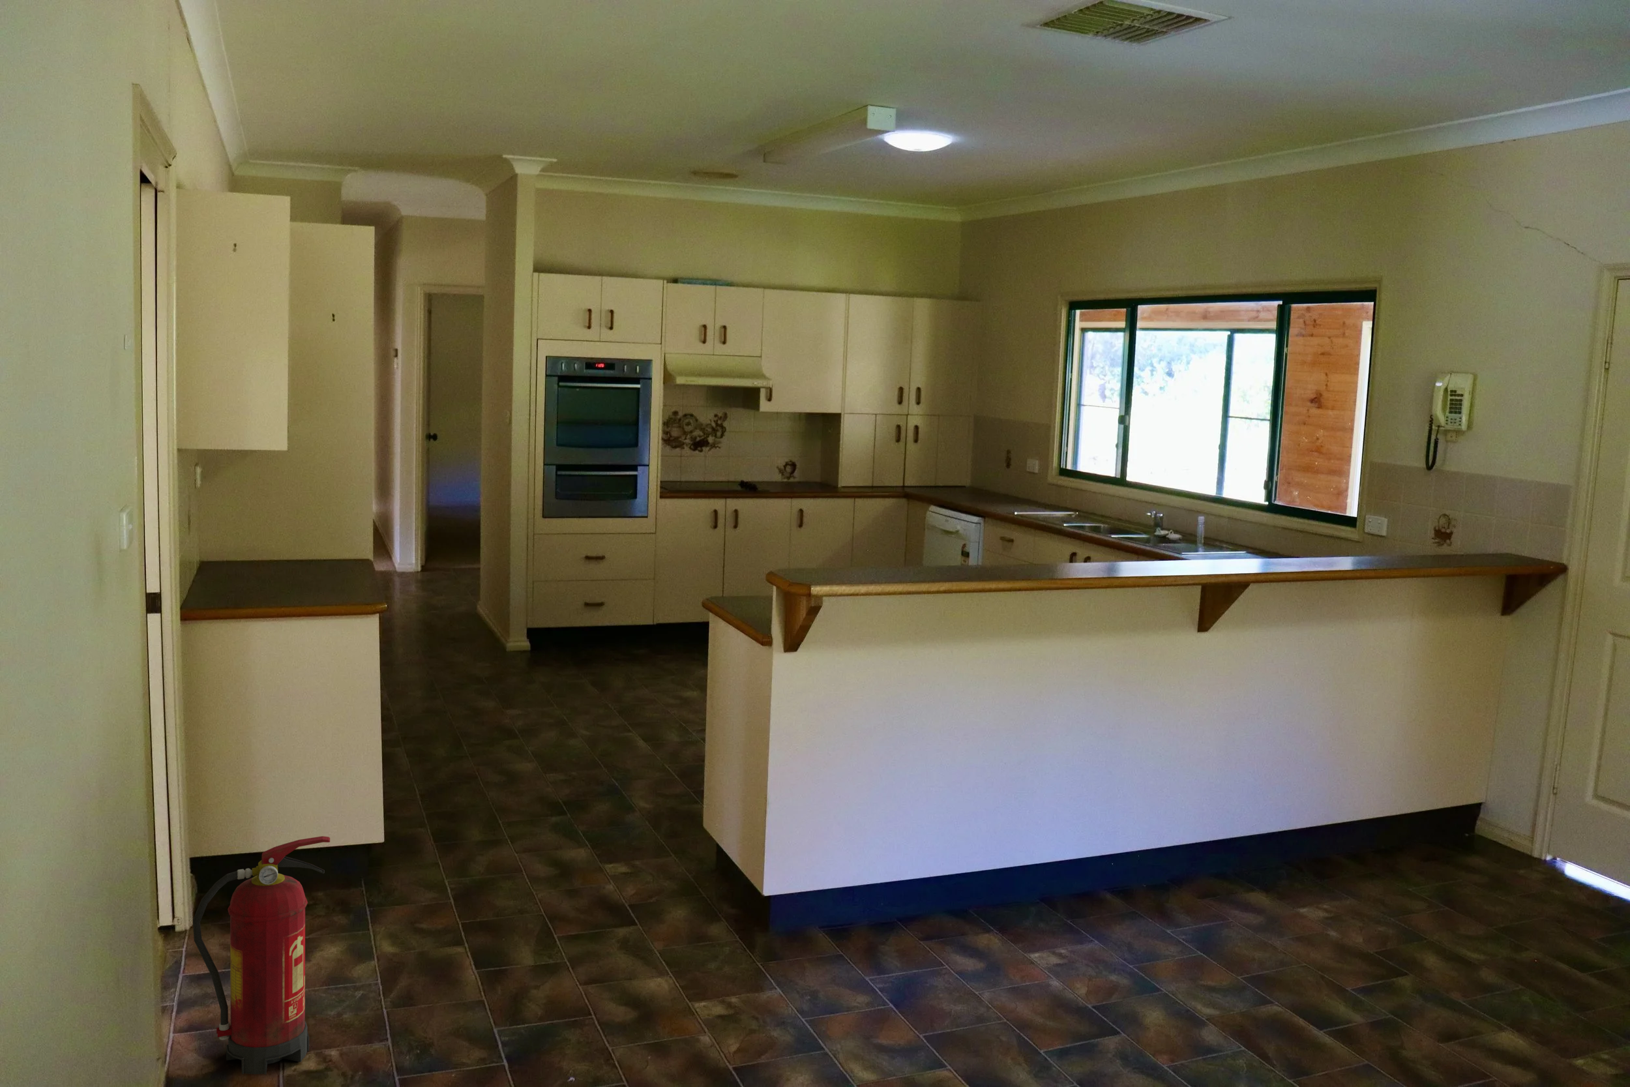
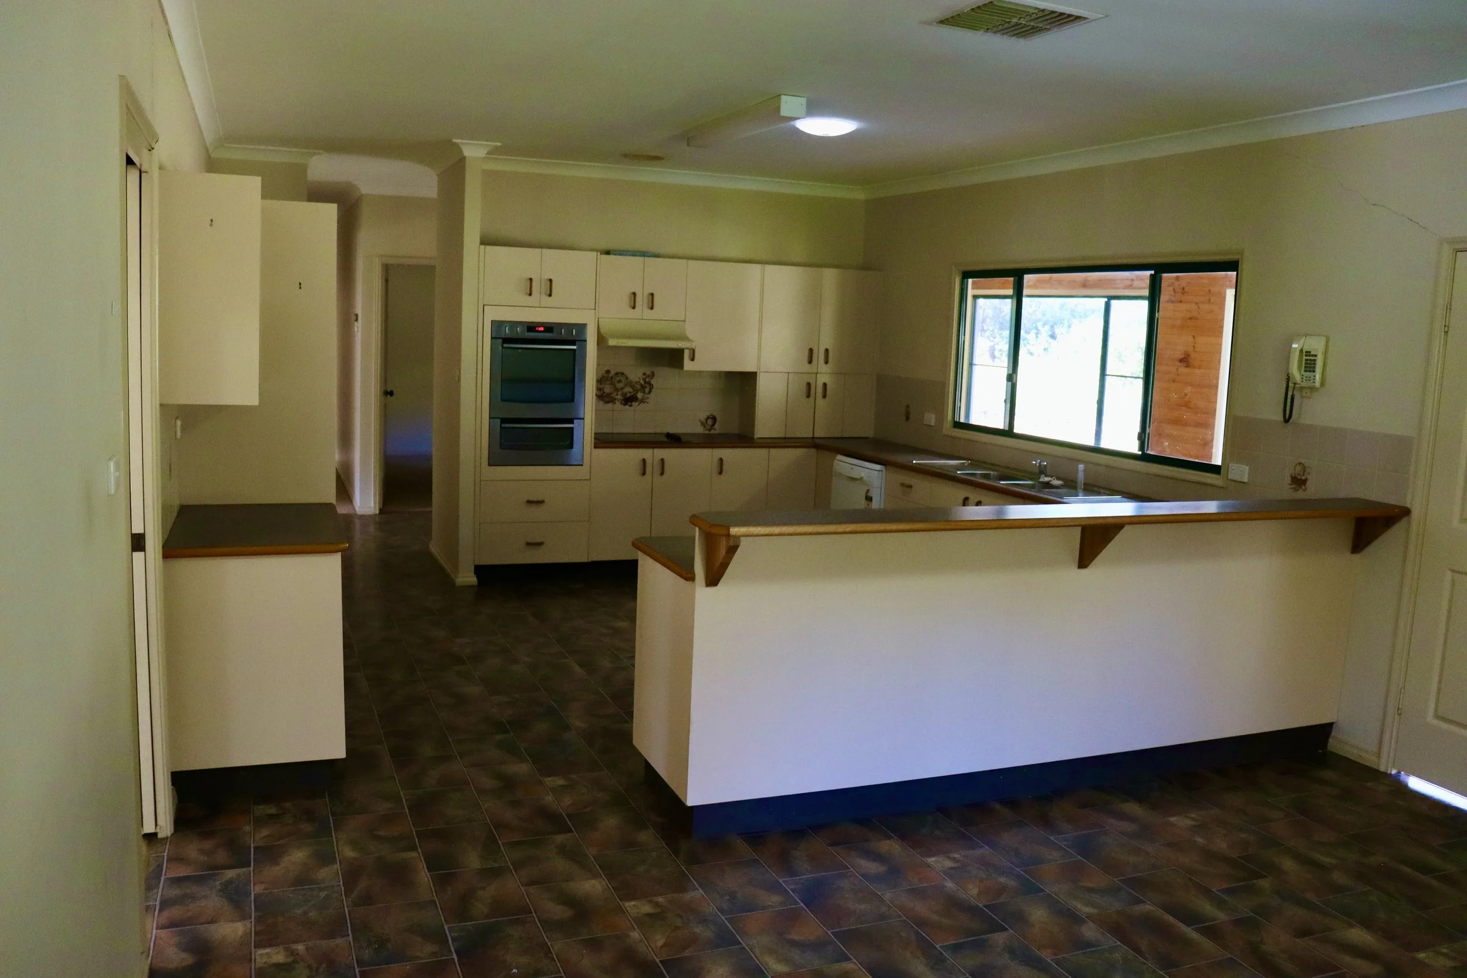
- fire extinguisher (263, 950)
